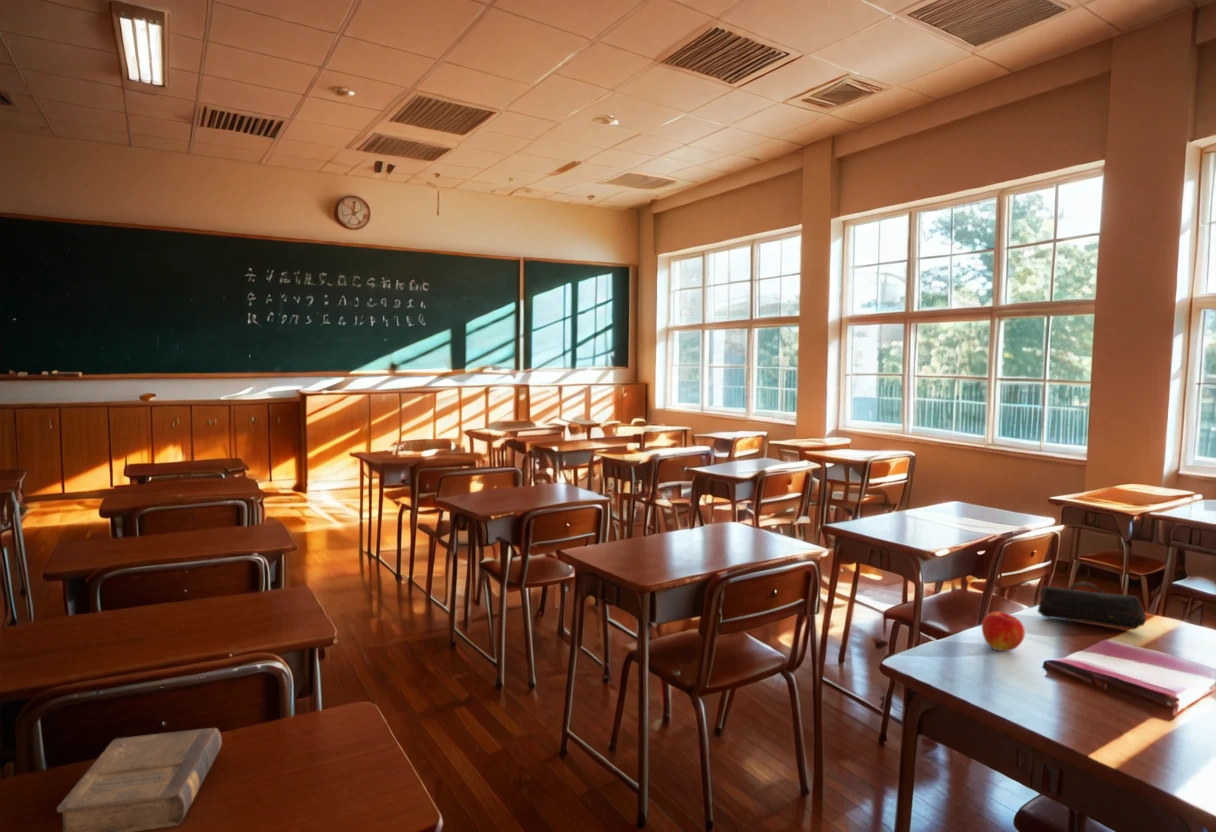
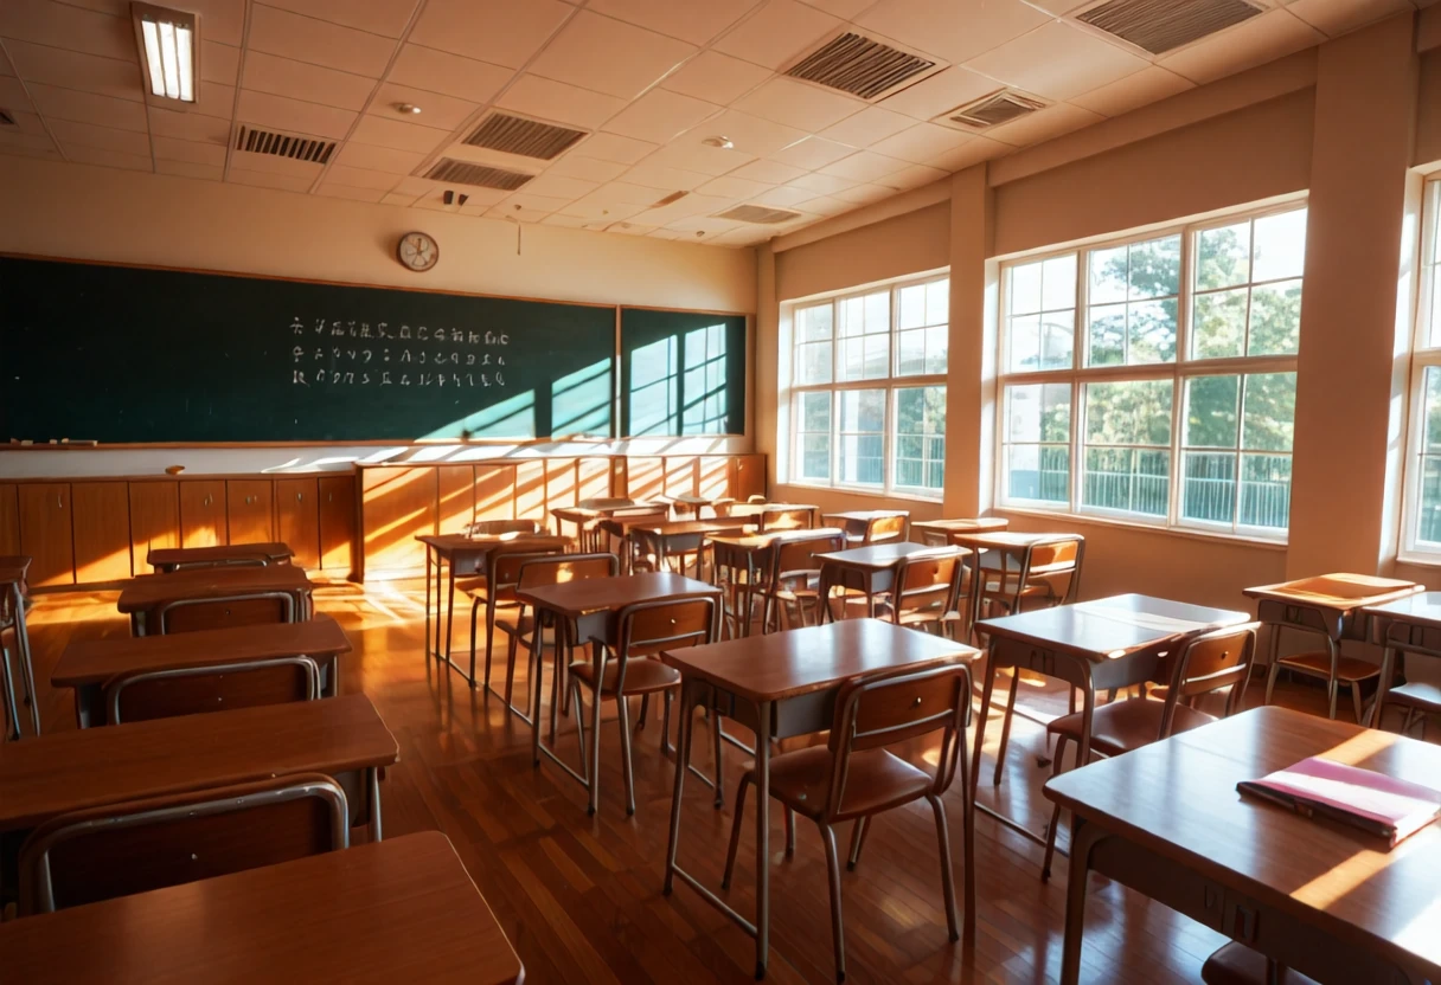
- apple (1003, 631)
- book (153, 769)
- pencil case (1090, 605)
